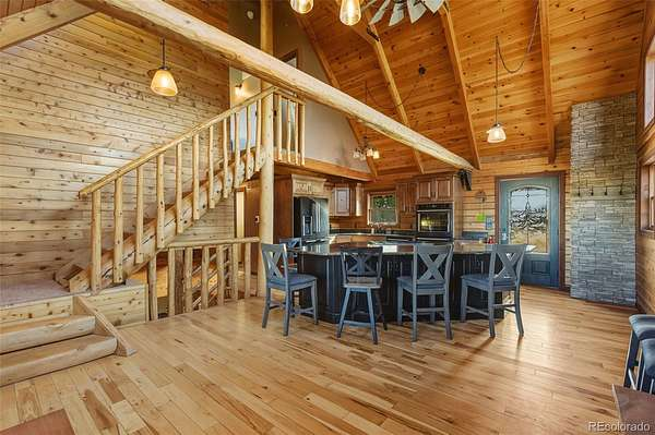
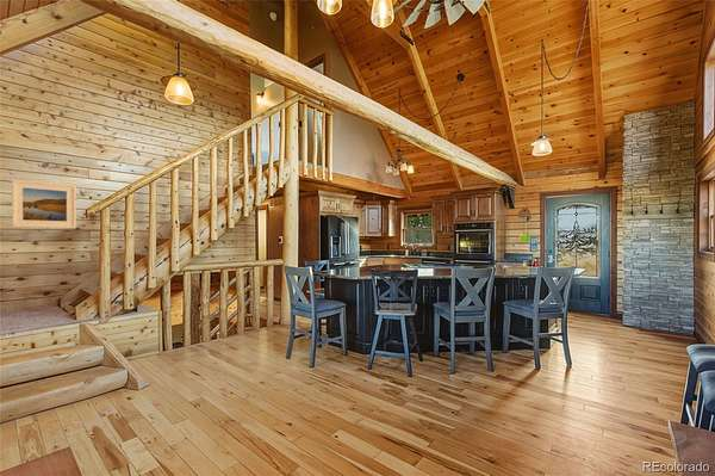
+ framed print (45, 204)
